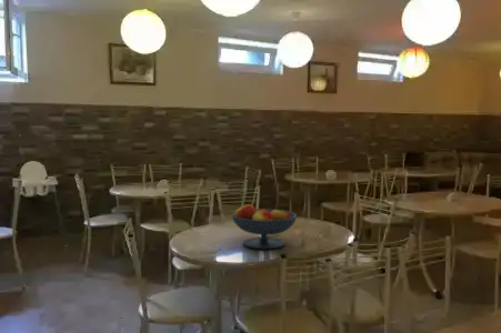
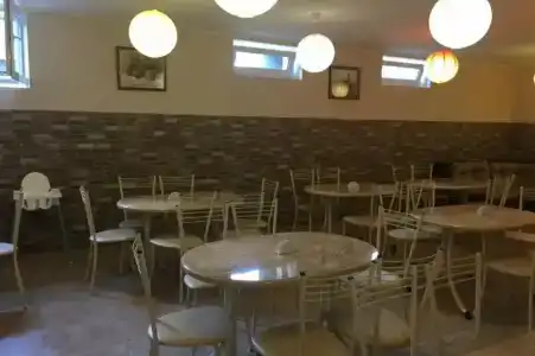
- fruit bowl (263, 223)
